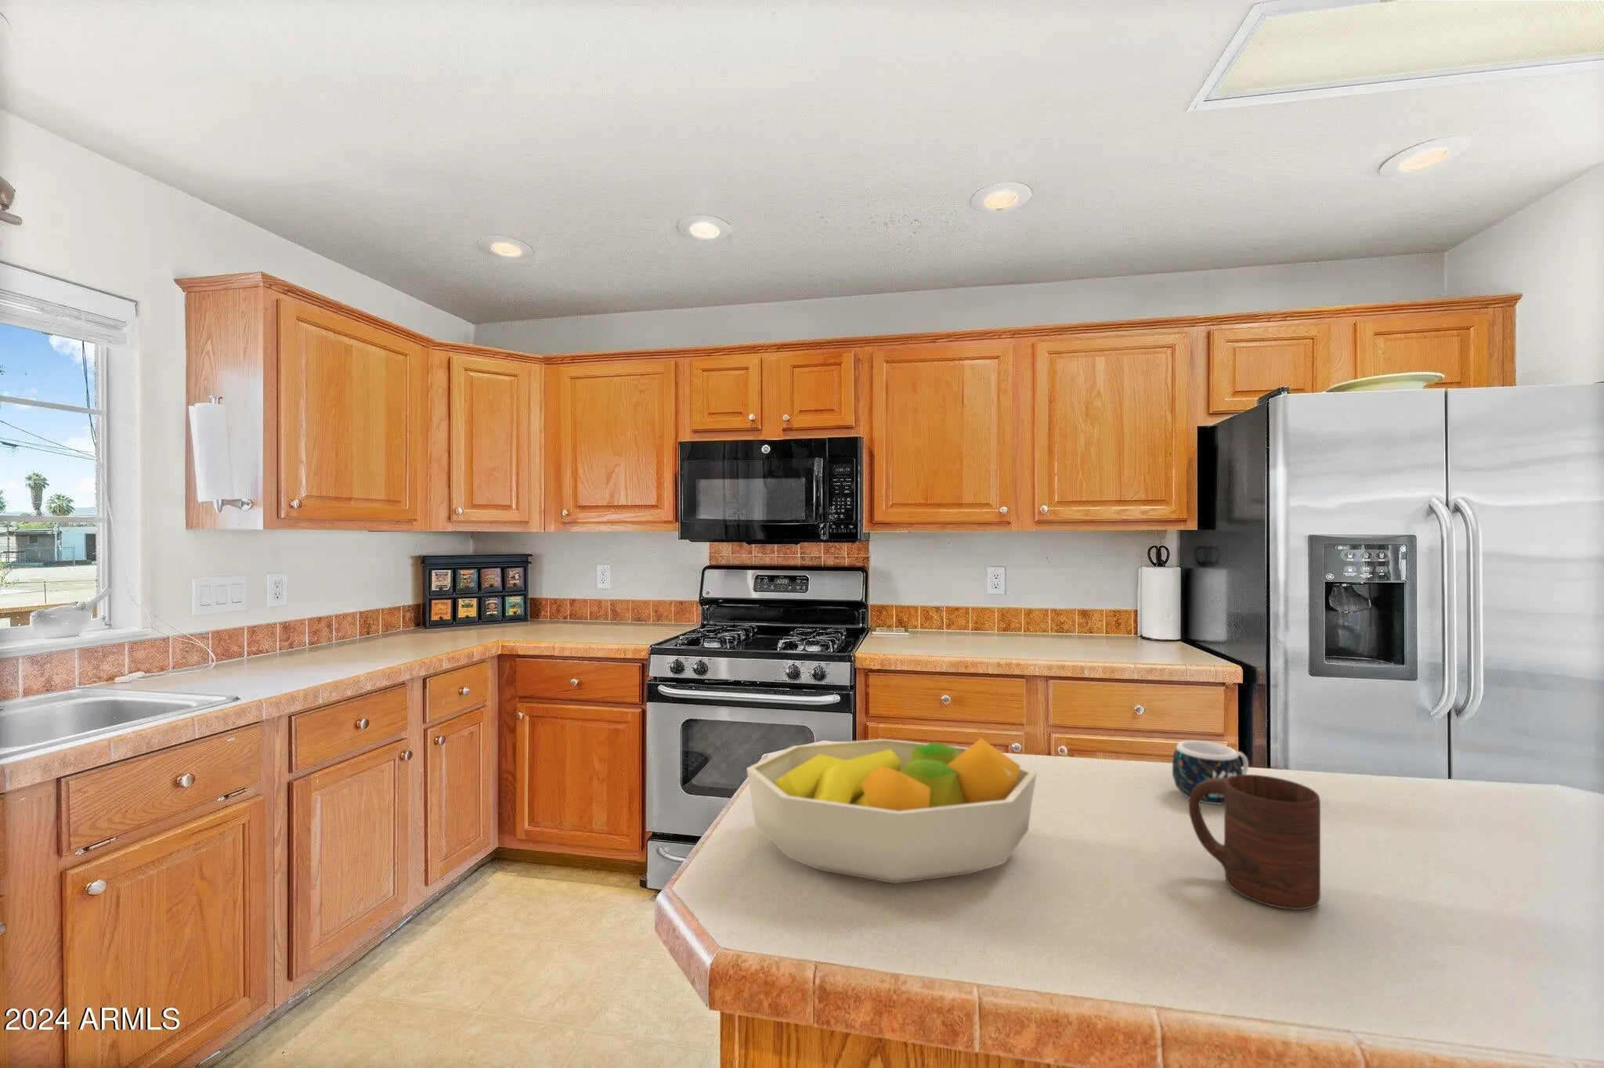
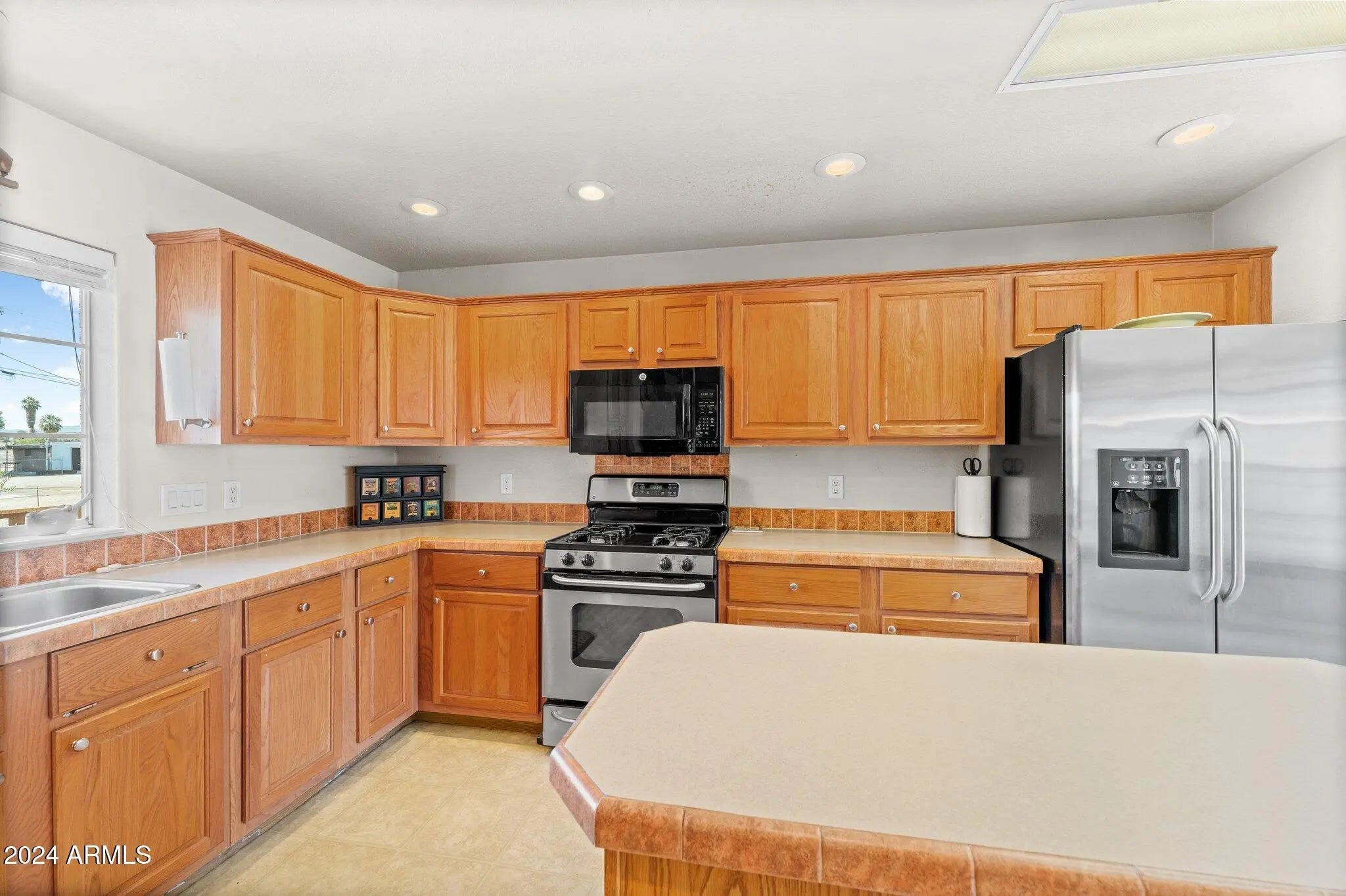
- mug (1214, 770)
- fruit bowl (890, 790)
- cup (1256, 837)
